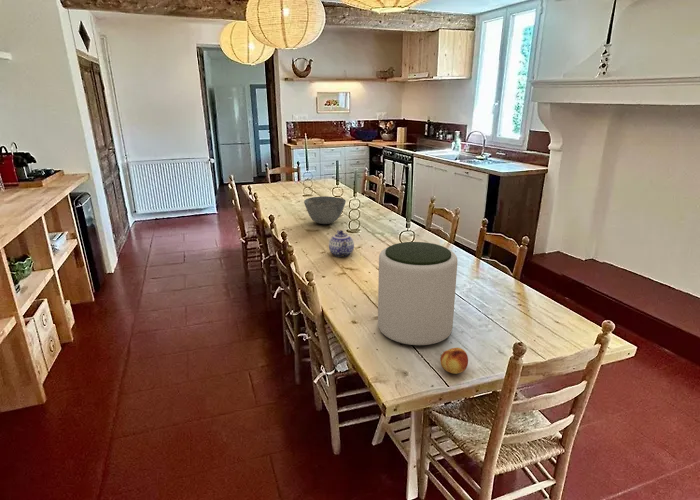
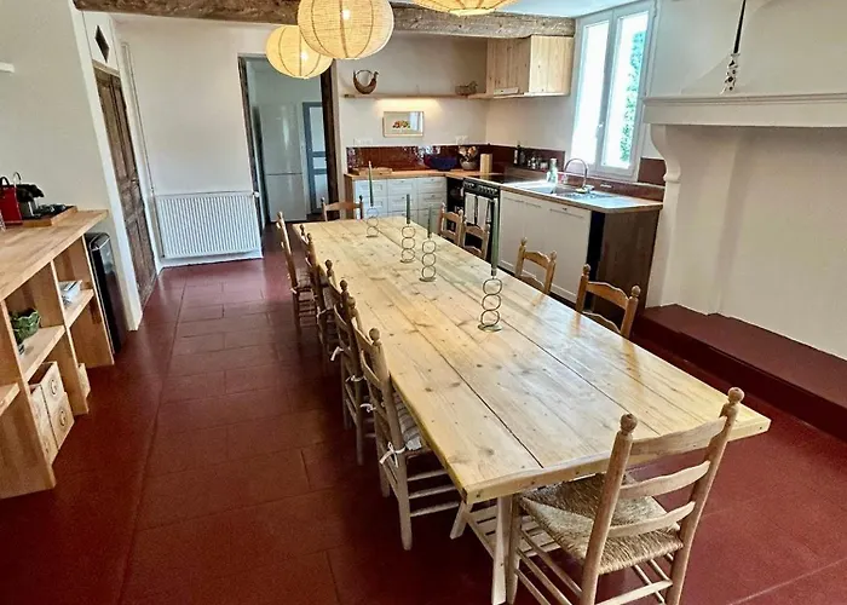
- plant pot (416, 291)
- bowl (325, 211)
- fruit (454, 360)
- teapot (341, 242)
